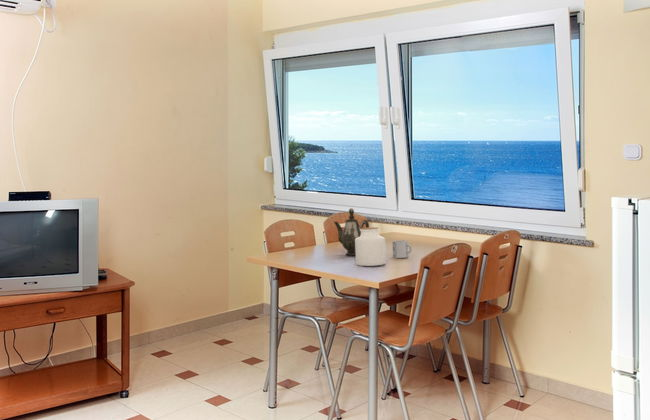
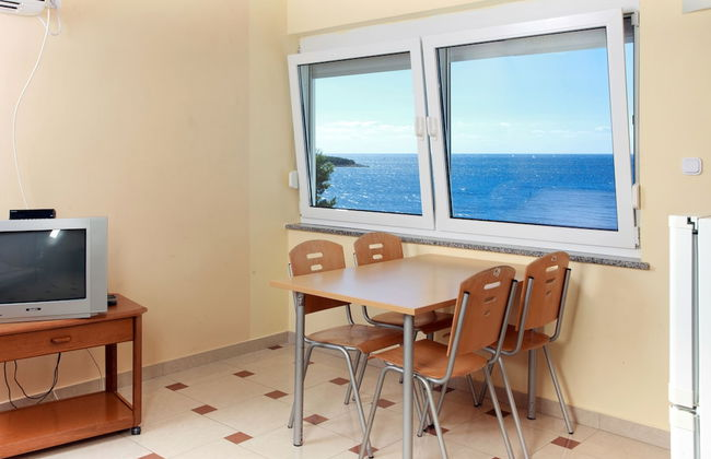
- jar (369, 246)
- teapot (351, 231)
- cup (402, 249)
